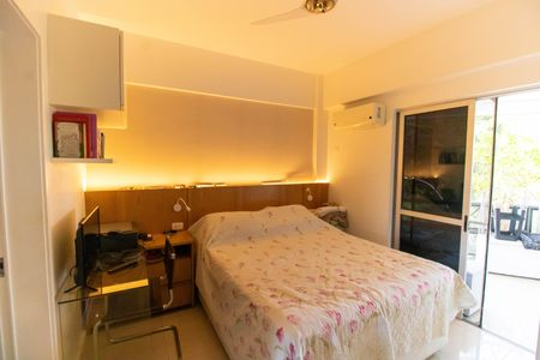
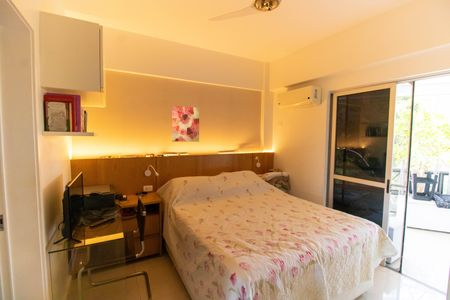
+ wall art (186, 124)
